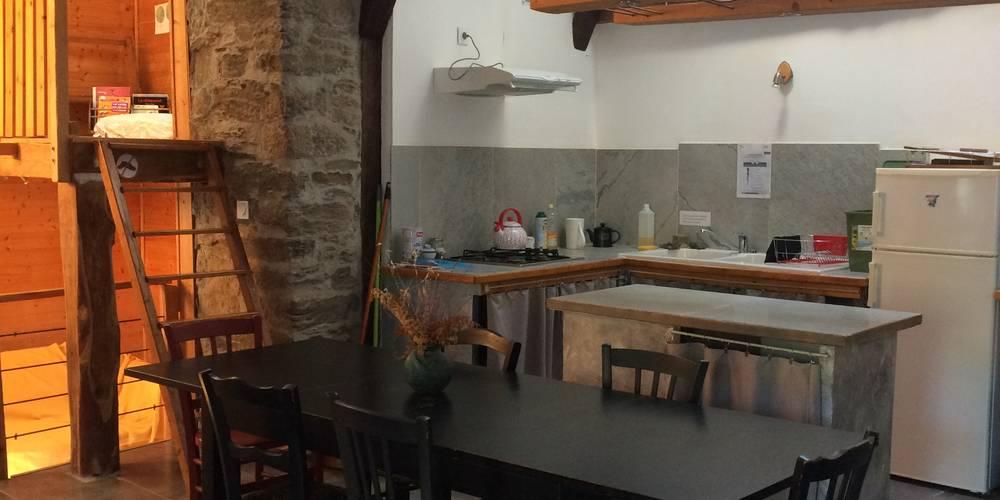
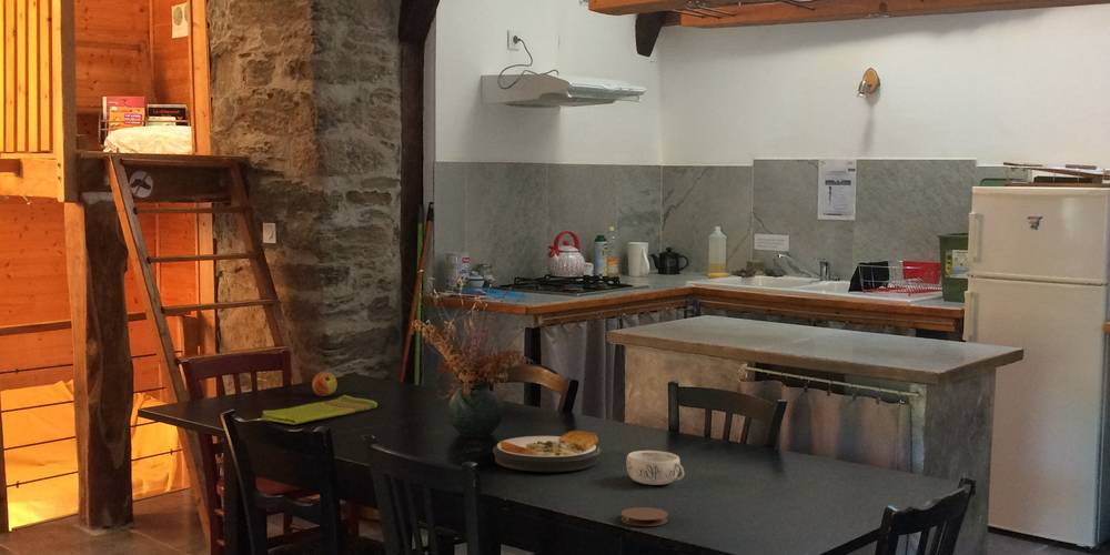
+ coaster (644, 516)
+ dish towel (321, 408)
+ decorative bowl (656, 468)
+ apple (324, 383)
+ plate (546, 448)
